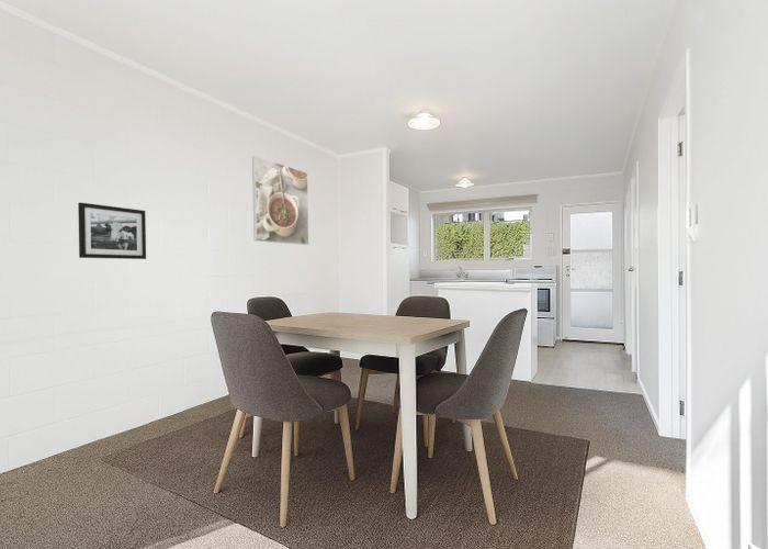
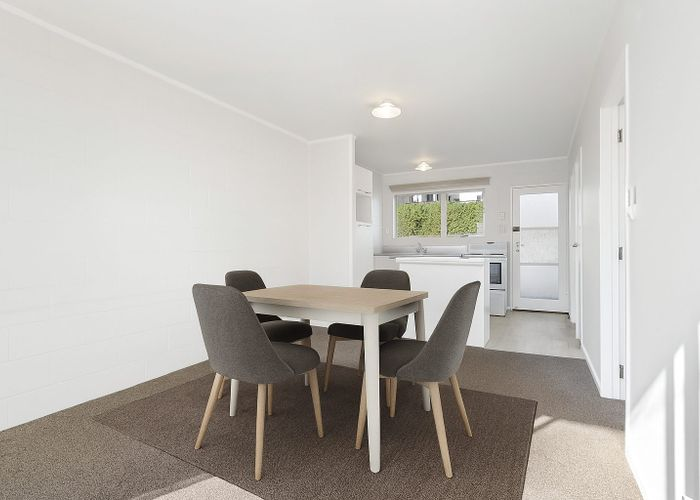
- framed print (282, 203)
- picture frame (114, 232)
